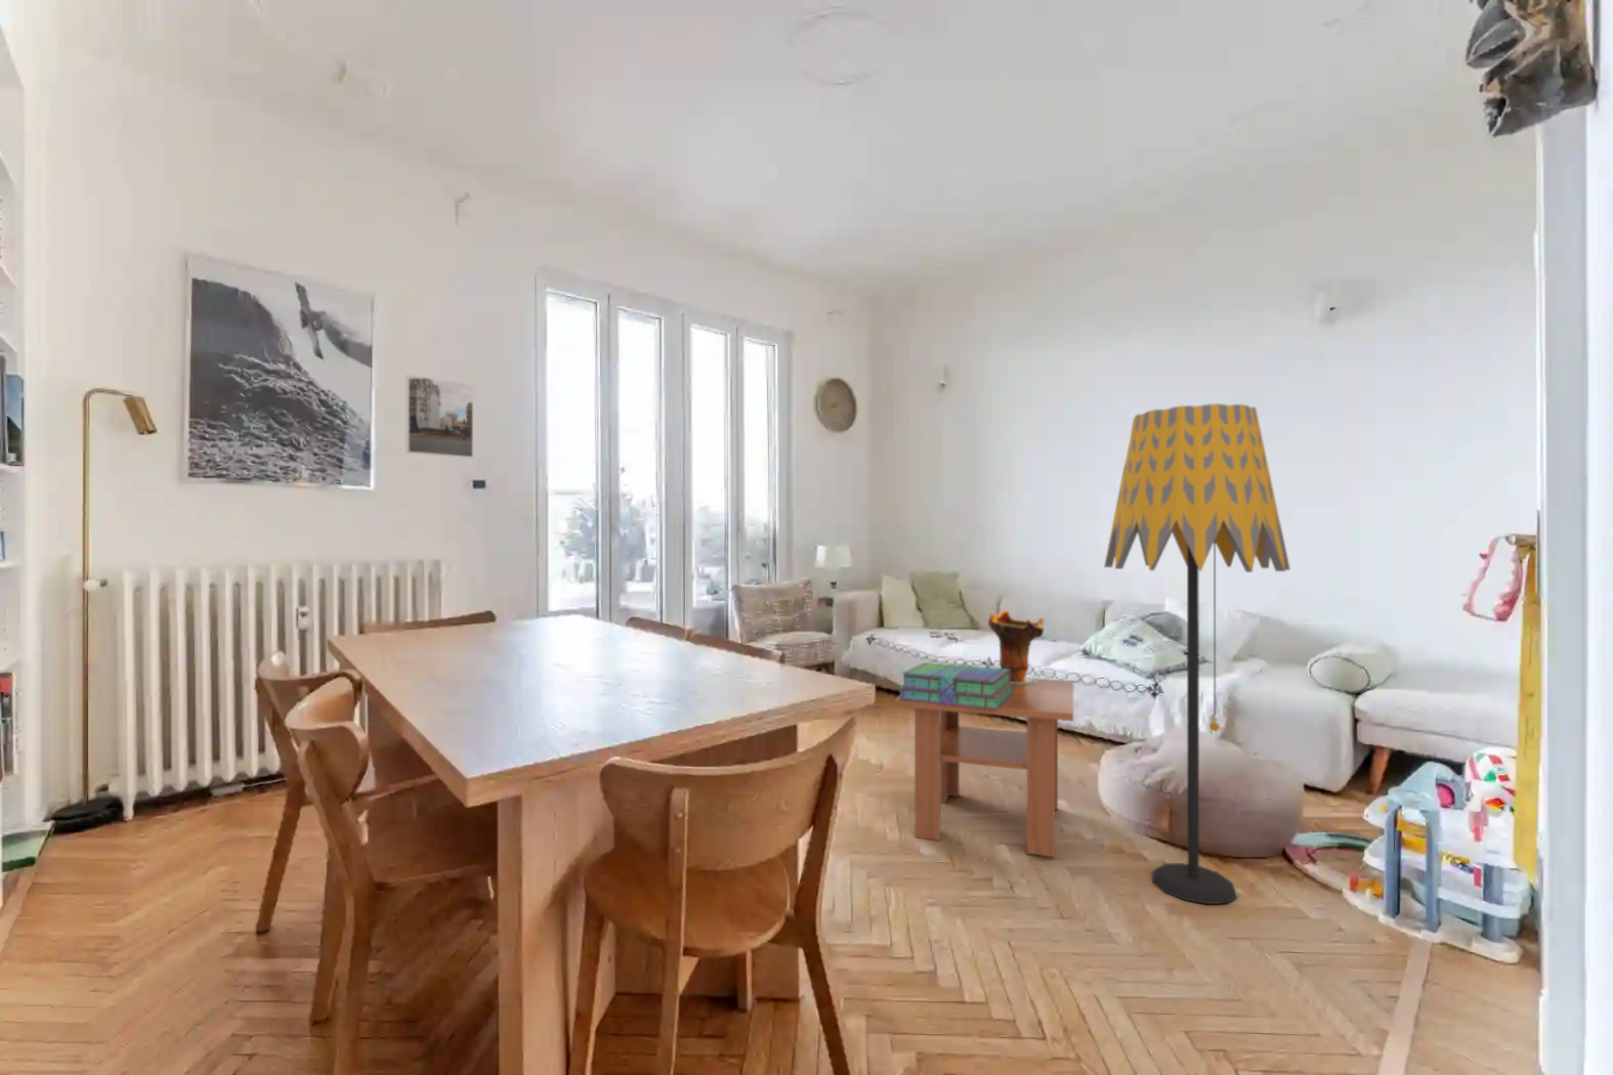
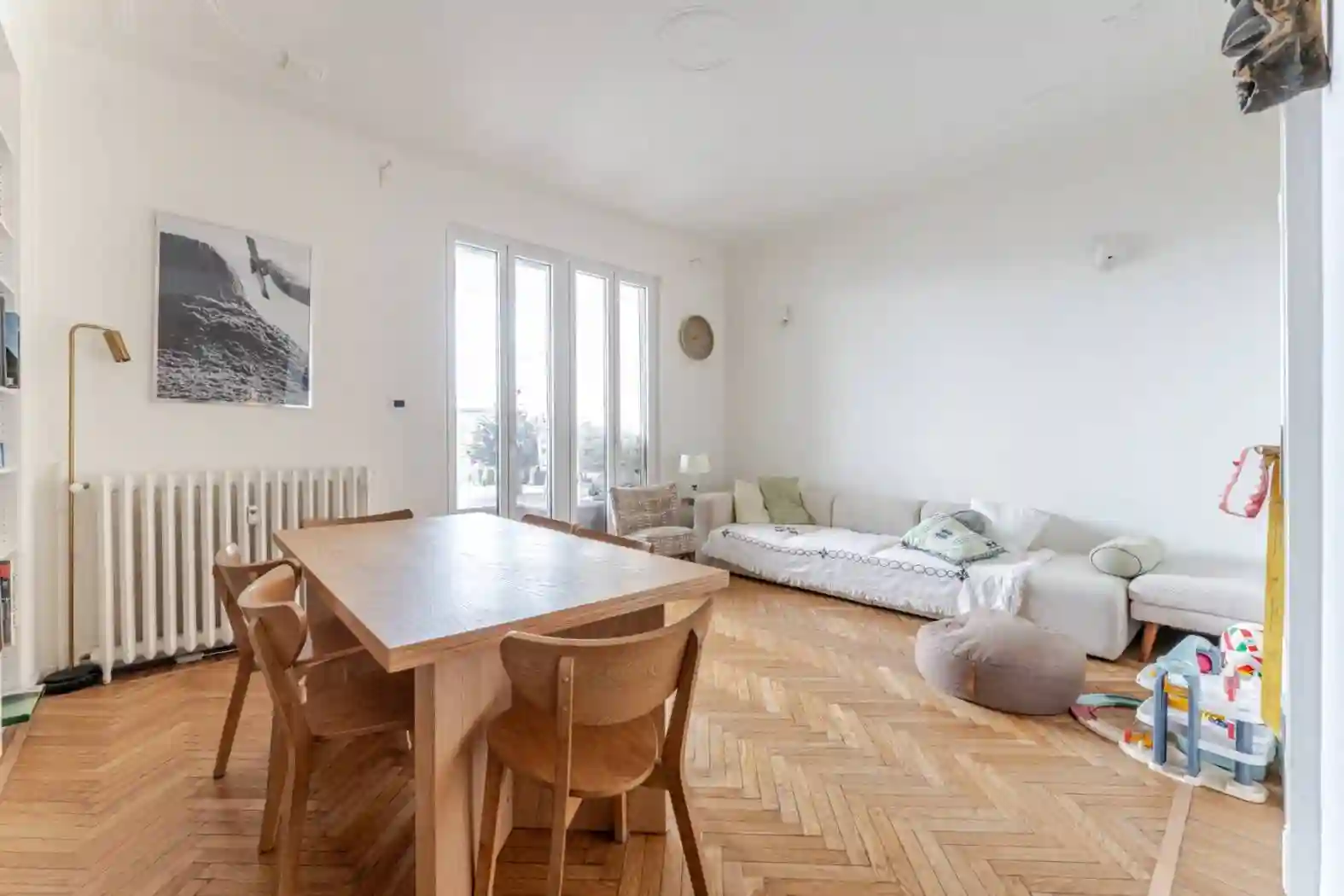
- coffee table (989, 756)
- stack of books (957, 681)
- decorative vase (1015, 645)
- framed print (440, 418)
- floor lamp (1192, 649)
